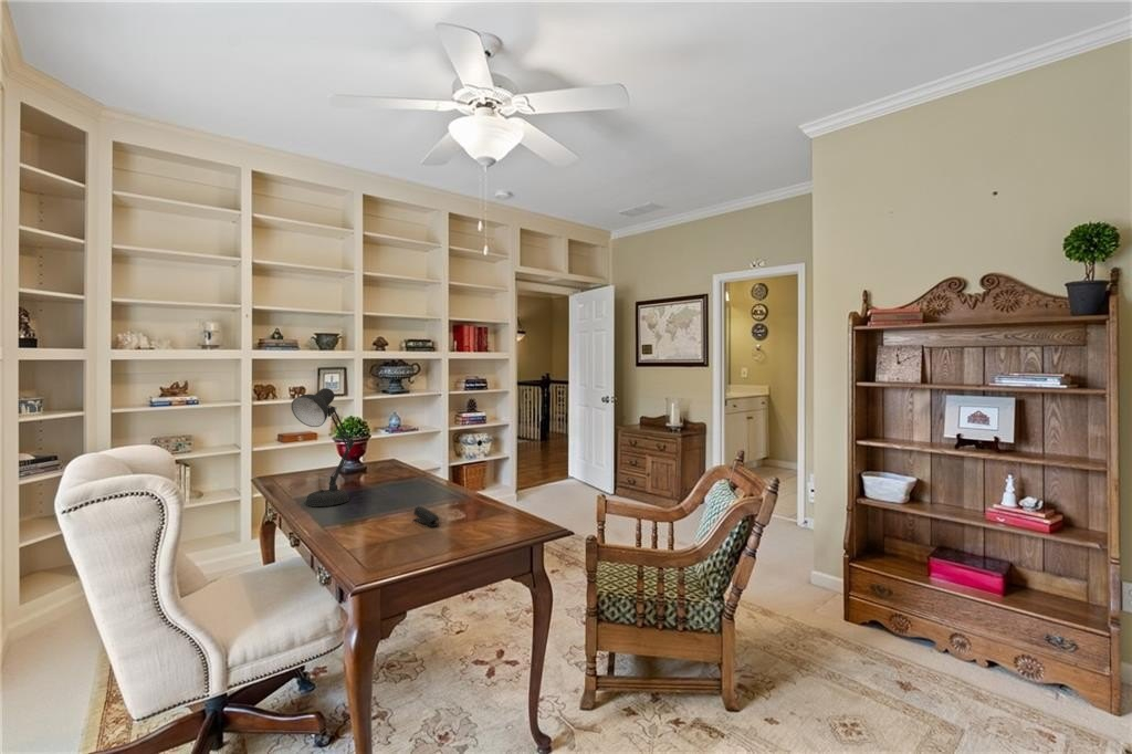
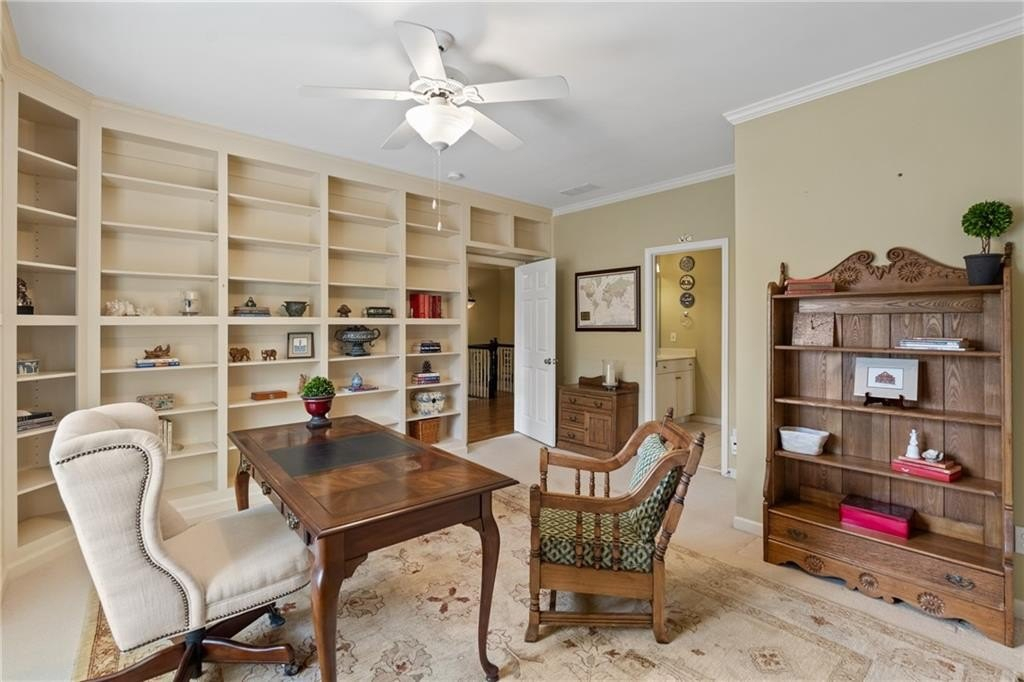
- desk lamp (340, 436)
- stapler (426, 515)
